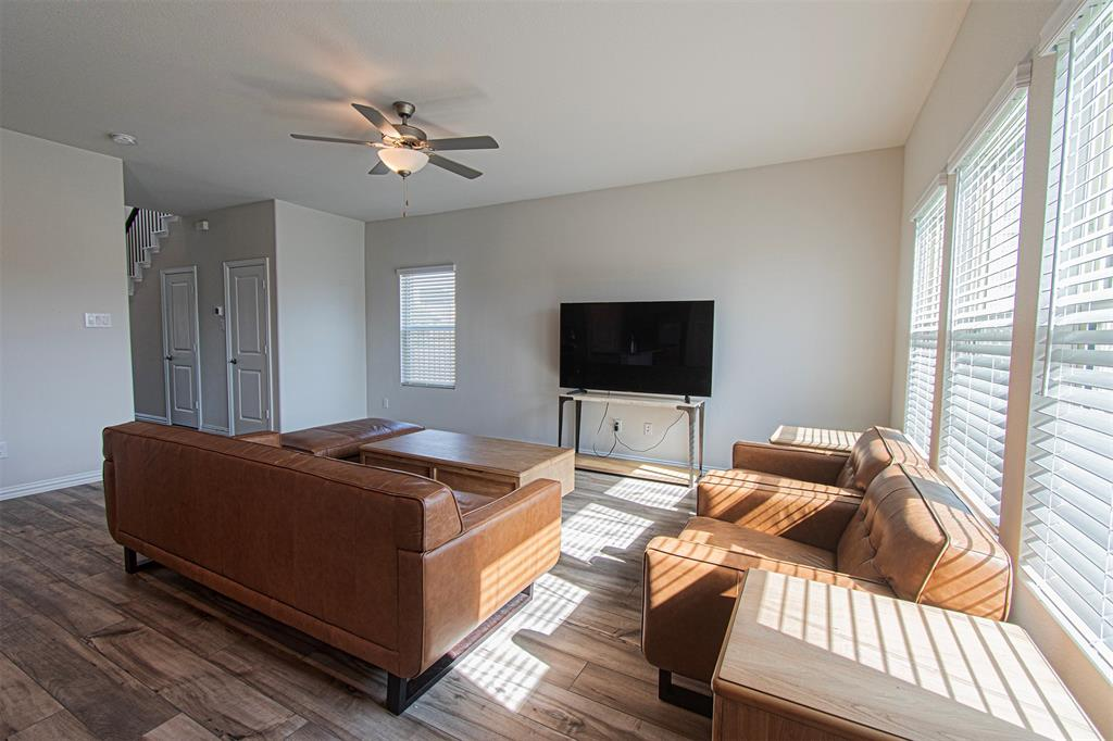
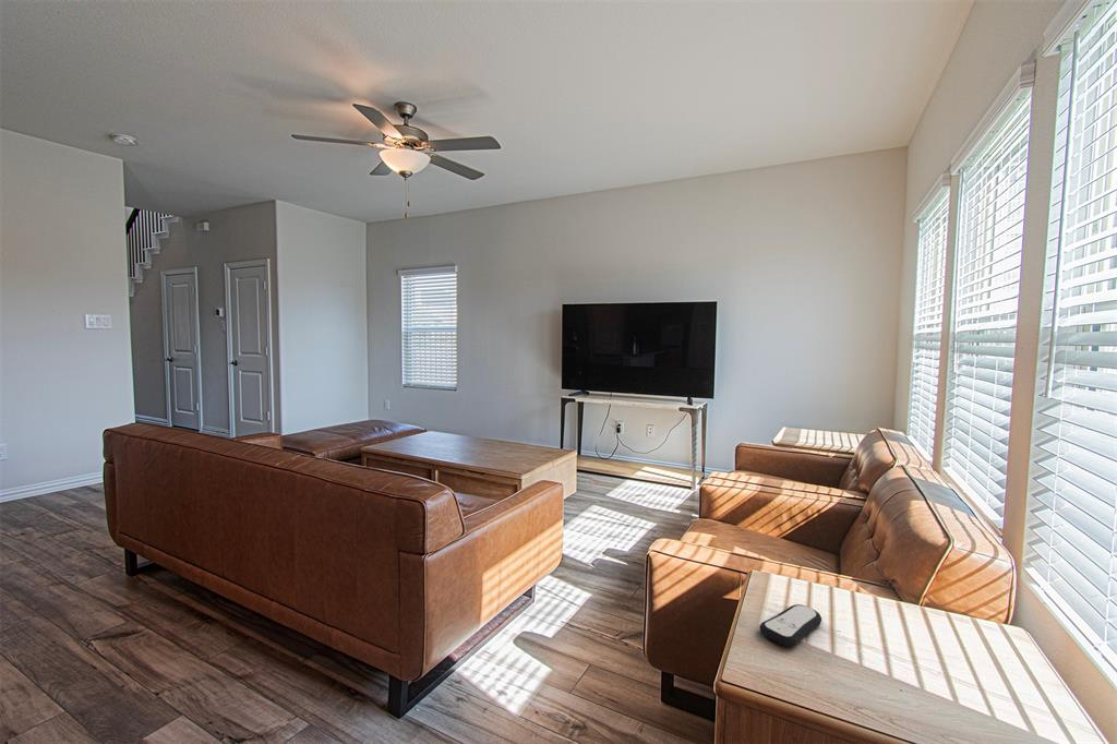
+ remote control (792, 623)
